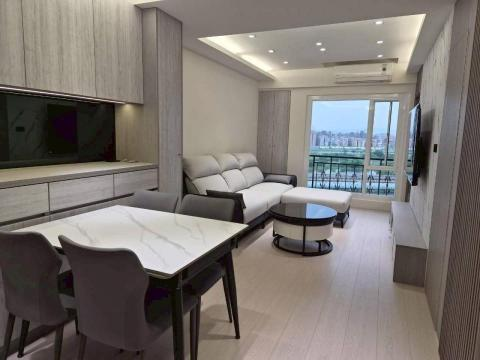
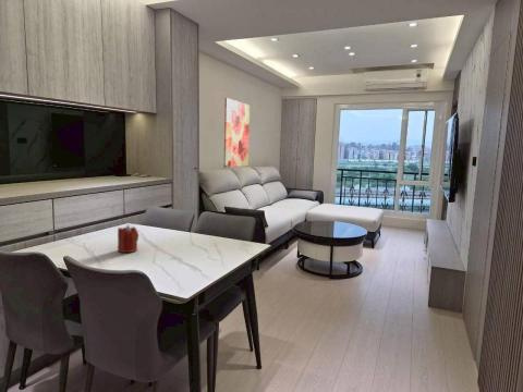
+ wall art (236, 134)
+ candle (127, 237)
